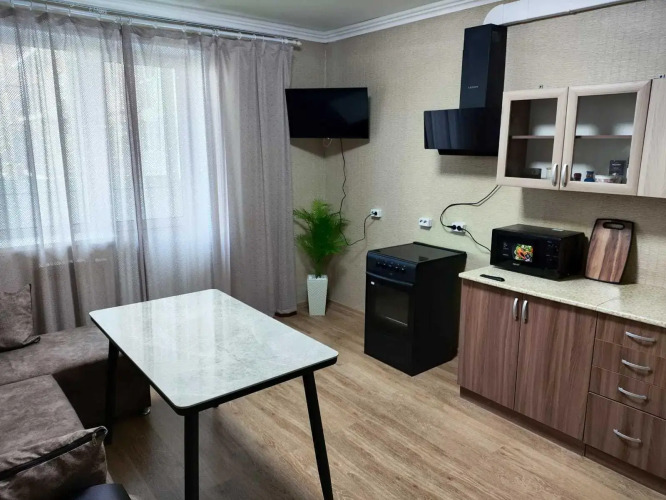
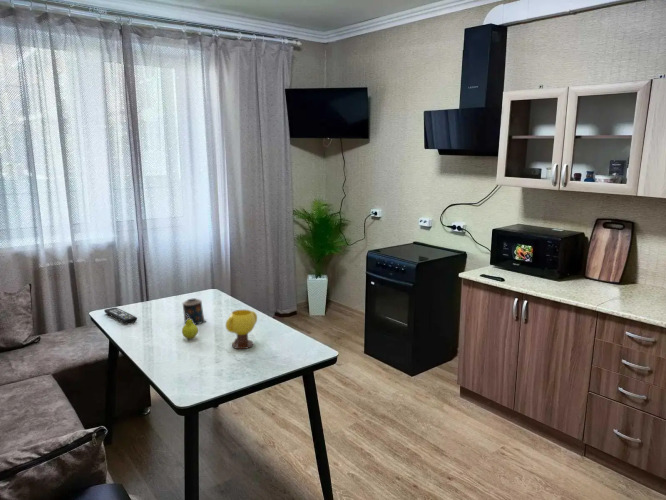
+ mug (242, 328)
+ fruit (189, 325)
+ candle (194, 309)
+ remote control (120, 315)
